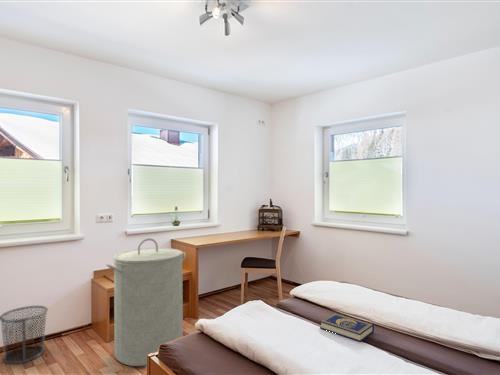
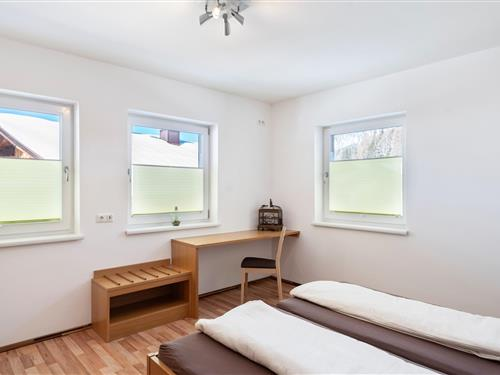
- book (345, 325)
- laundry hamper (149, 293)
- waste bin (24, 333)
